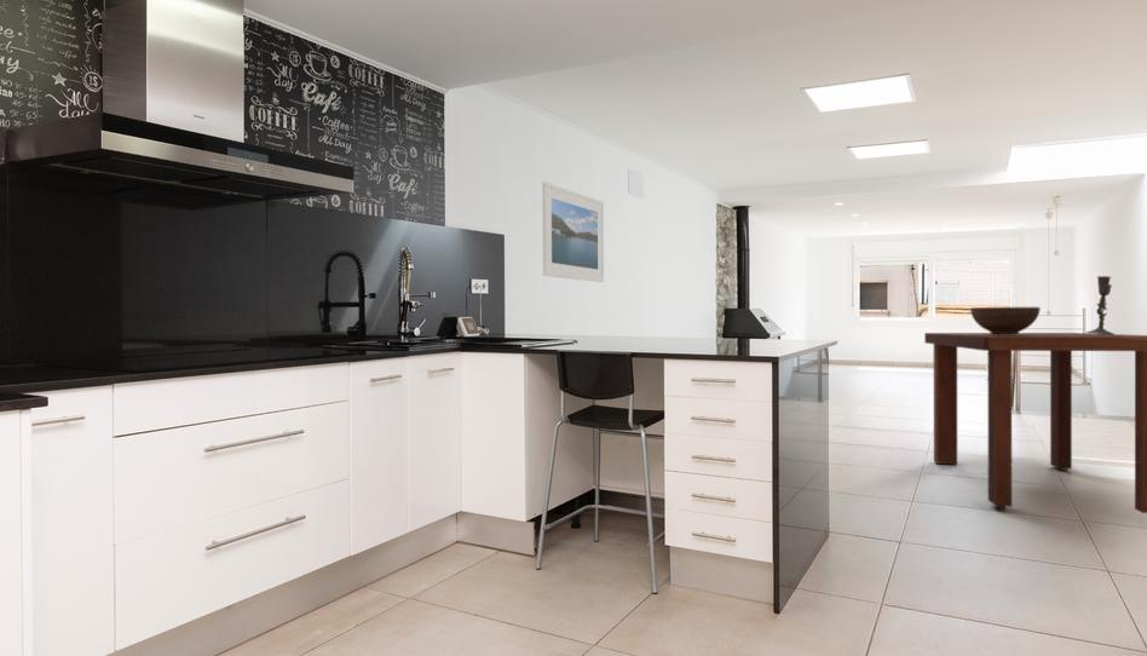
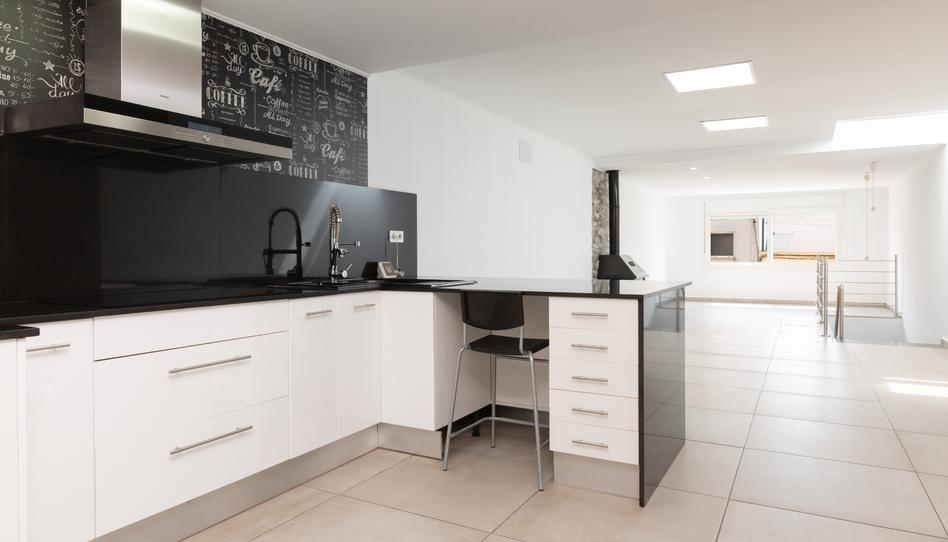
- dining table (1050, 410)
- fruit bowl (1004, 321)
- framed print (575, 236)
- candlestick (1101, 305)
